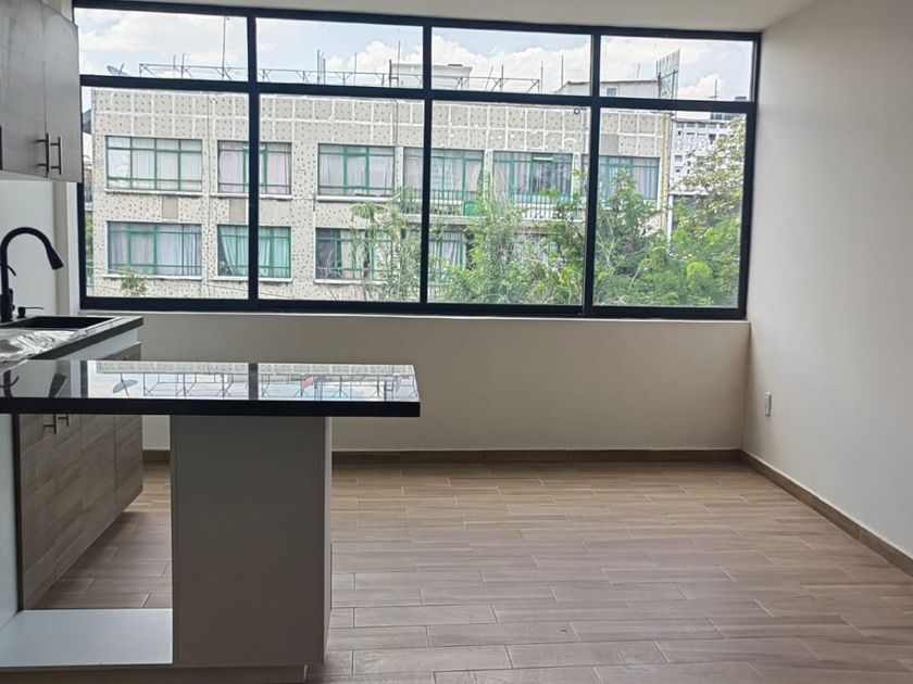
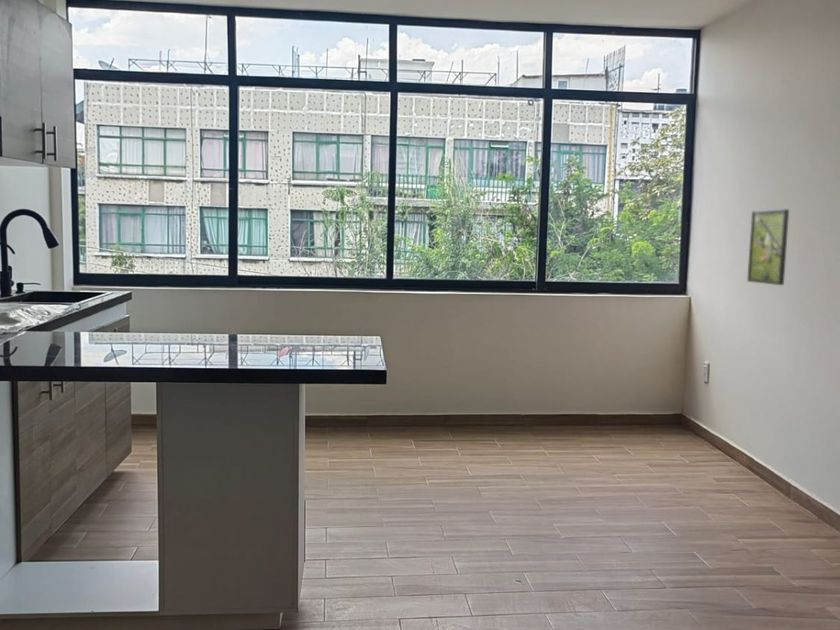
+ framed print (767, 247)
